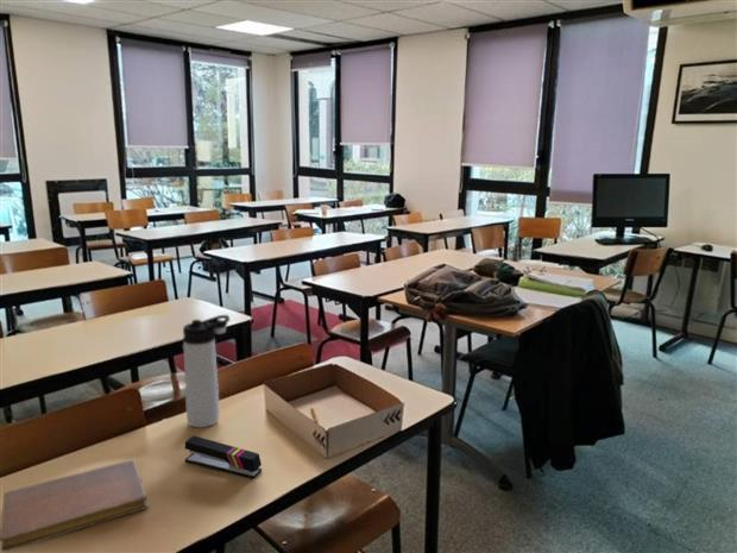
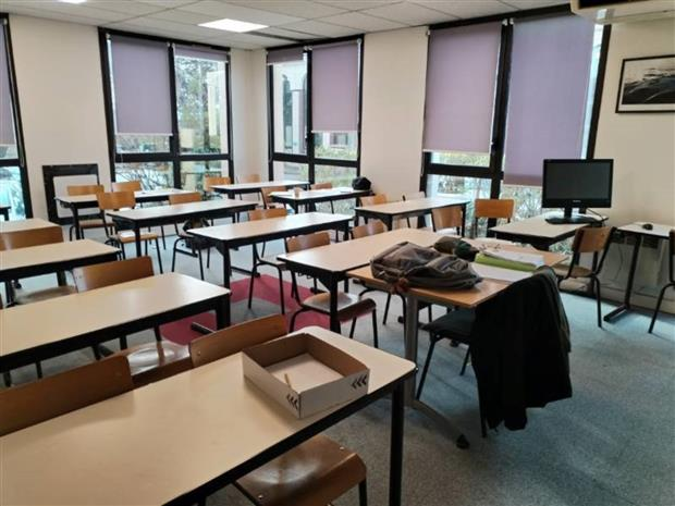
- notebook (75, 498)
- stapler (222, 455)
- thermos bottle (208, 370)
